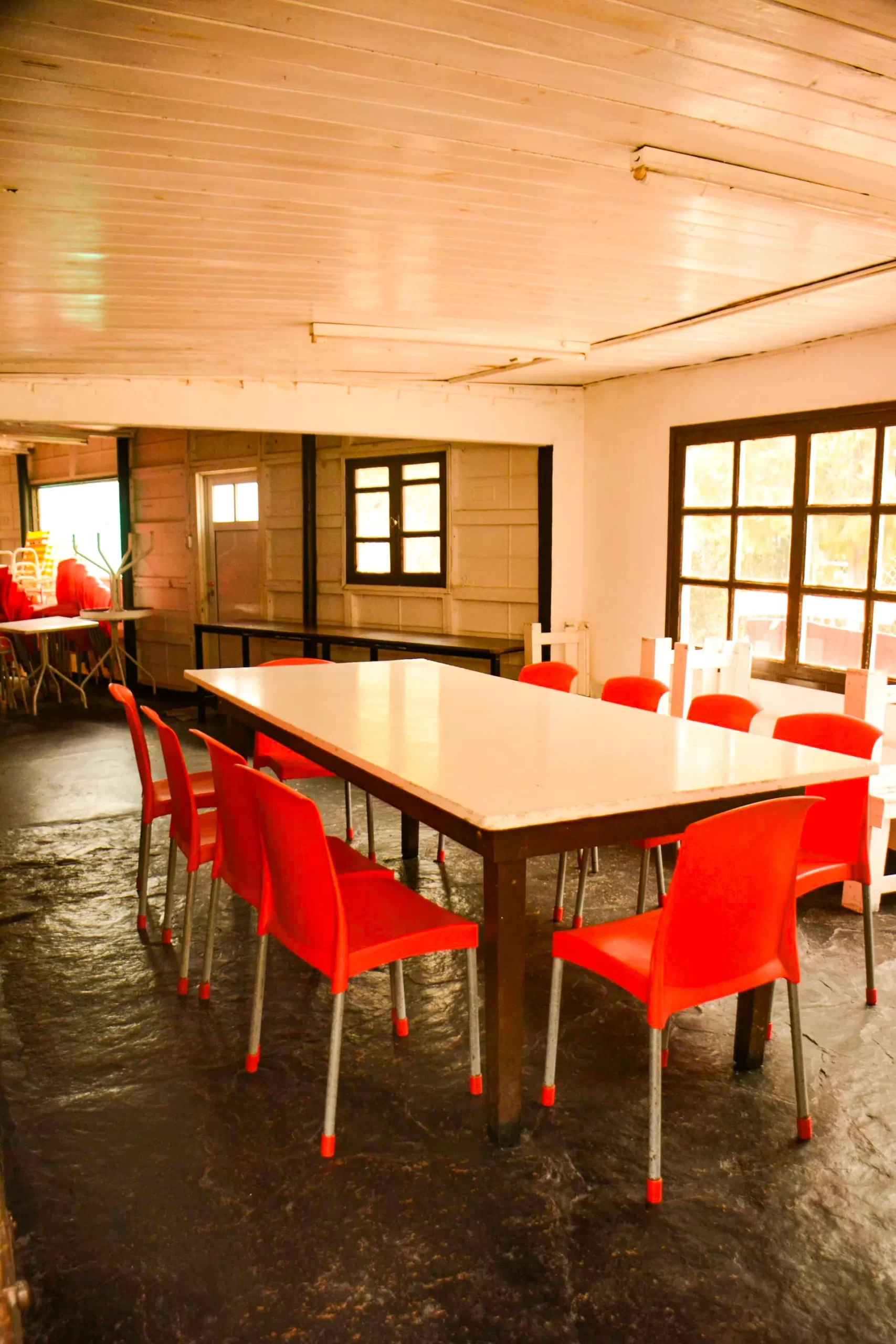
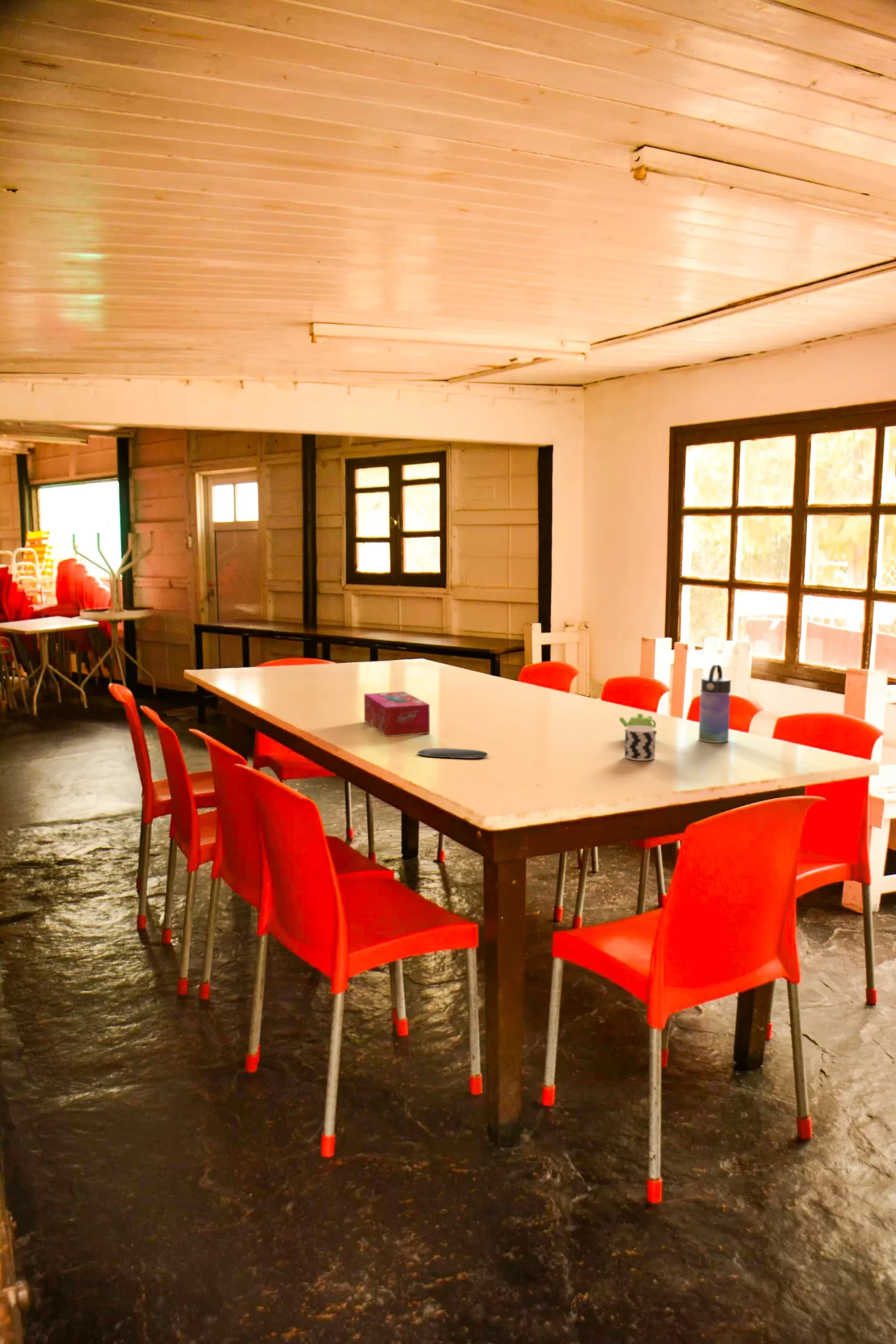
+ water bottle (715, 702)
+ teapot (638, 725)
+ tissue box (396, 713)
+ cup (642, 742)
+ oval tray (452, 753)
